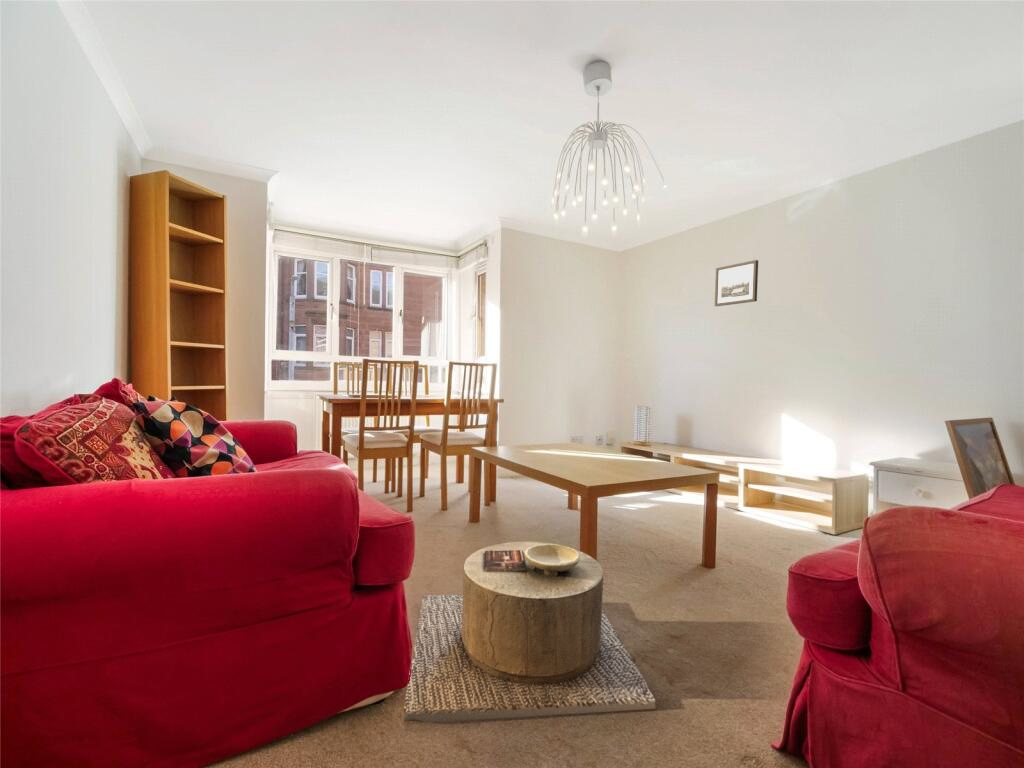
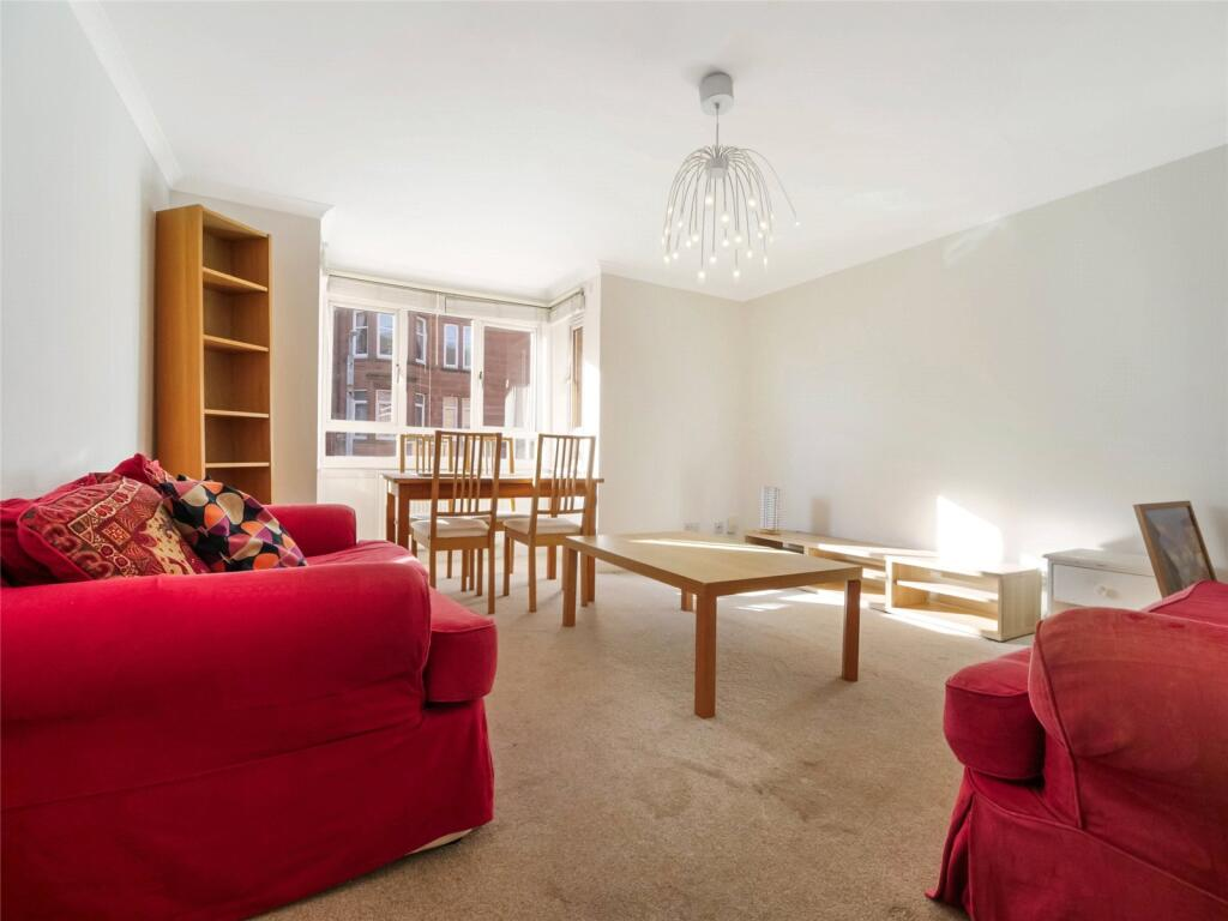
- wall art (735, 284)
- side table (519, 598)
